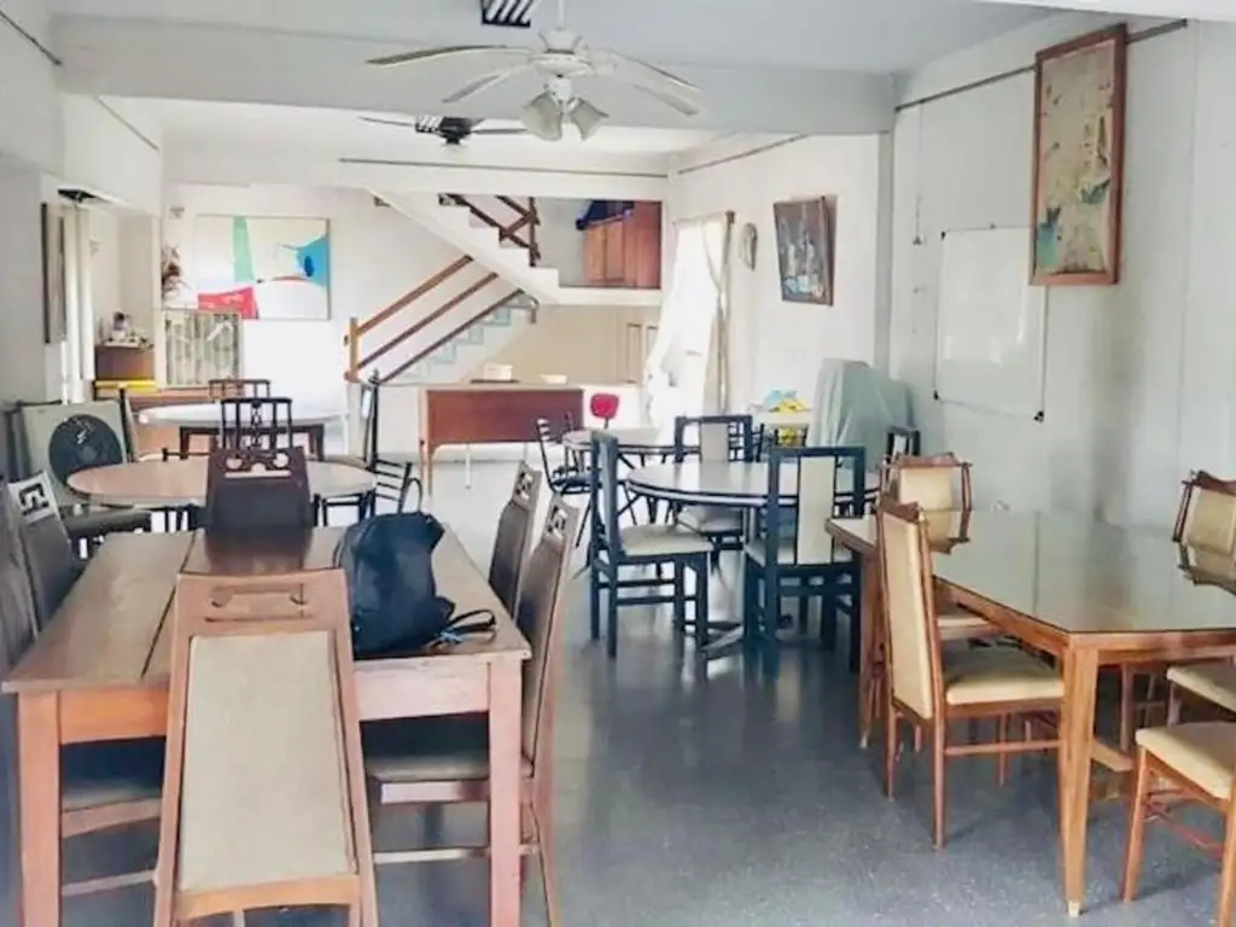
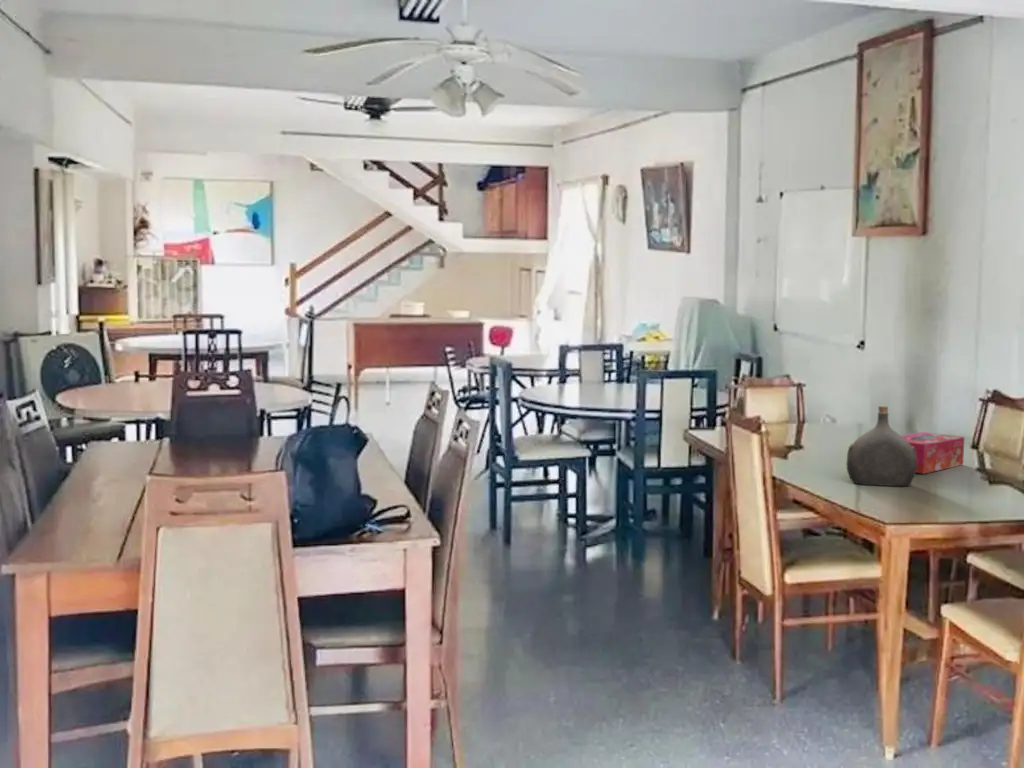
+ water jug (882, 444)
+ tissue box (923, 452)
